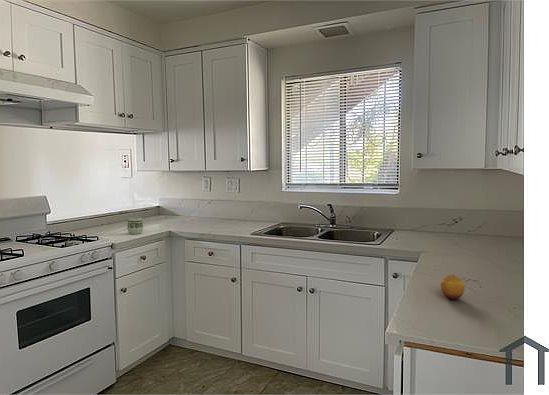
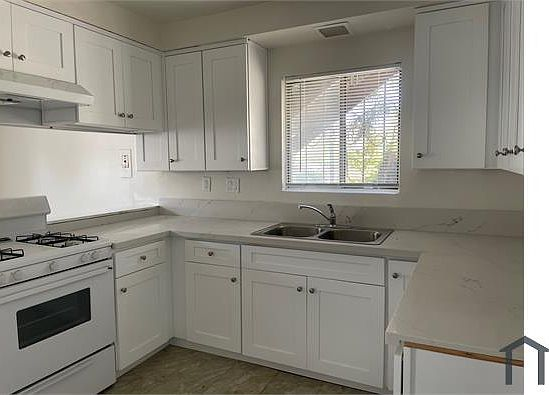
- cup (135, 225)
- fruit (452, 286)
